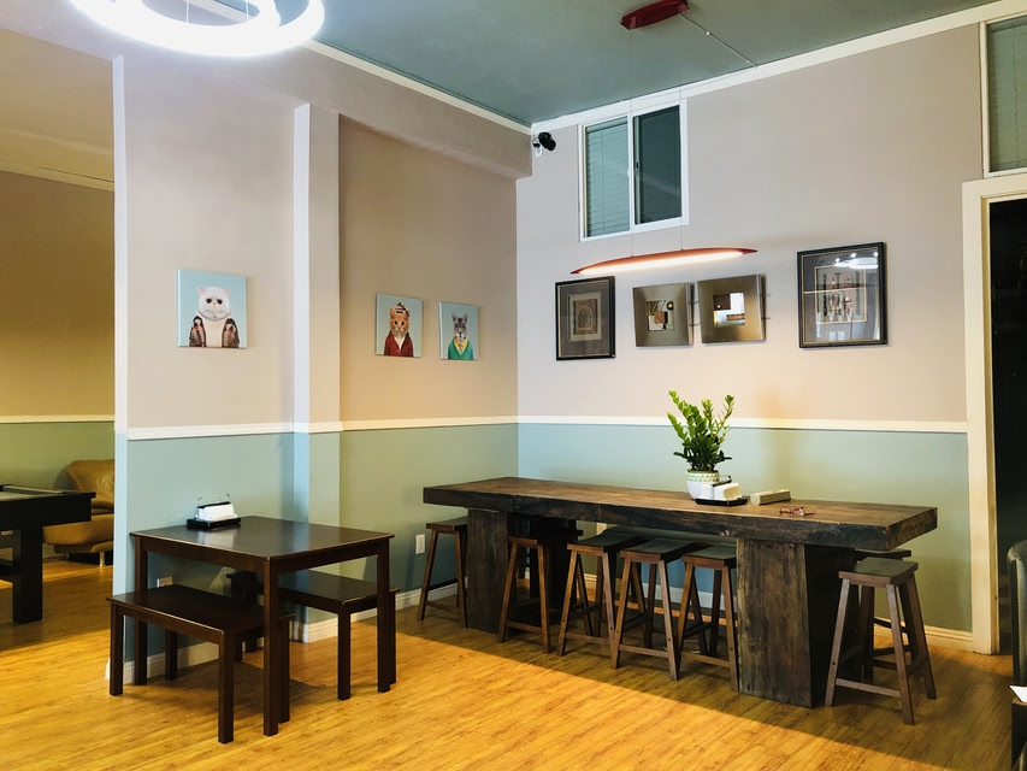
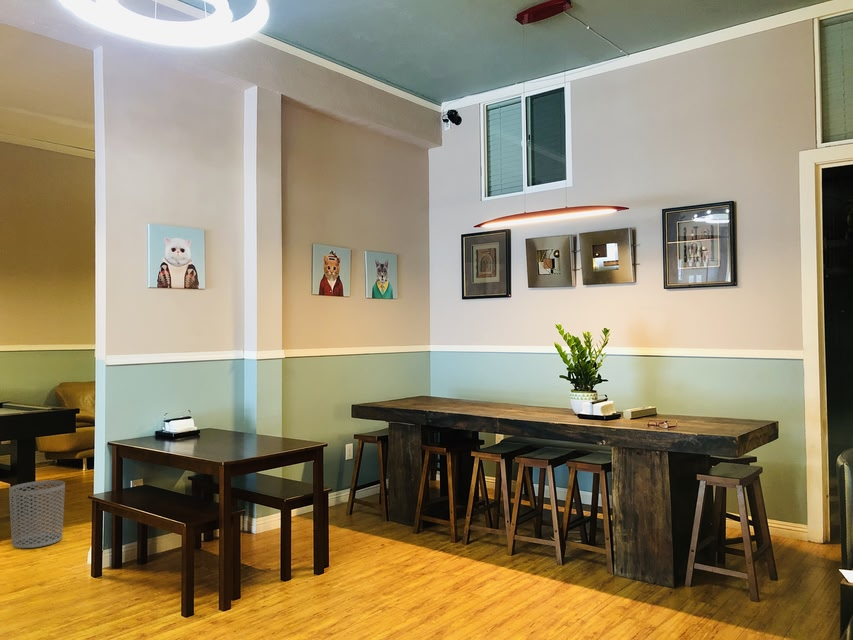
+ waste bin (37, 513)
